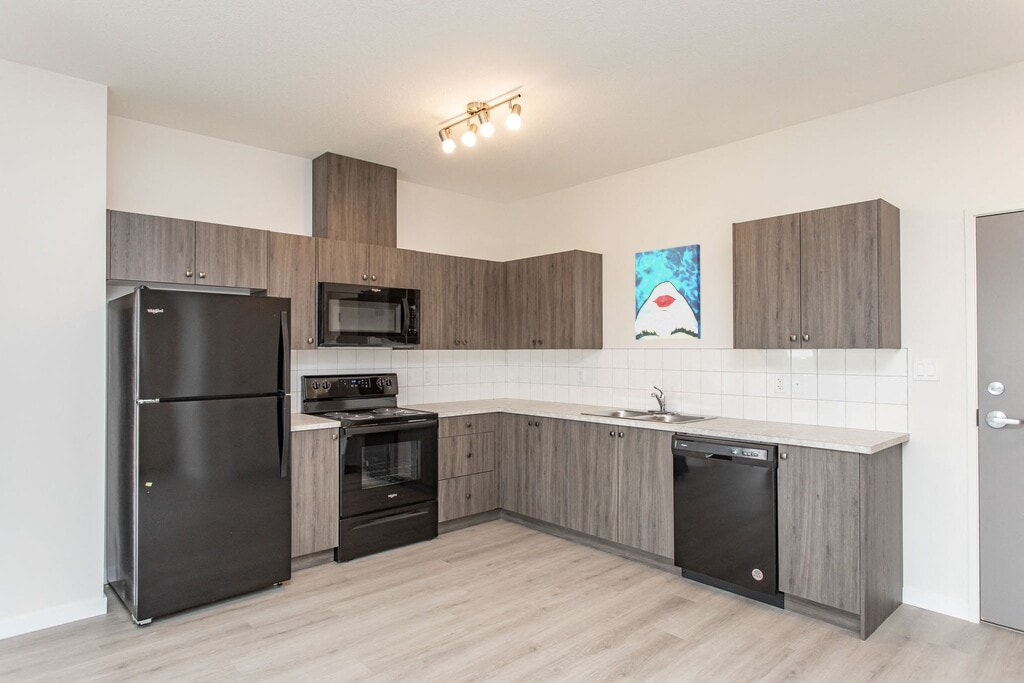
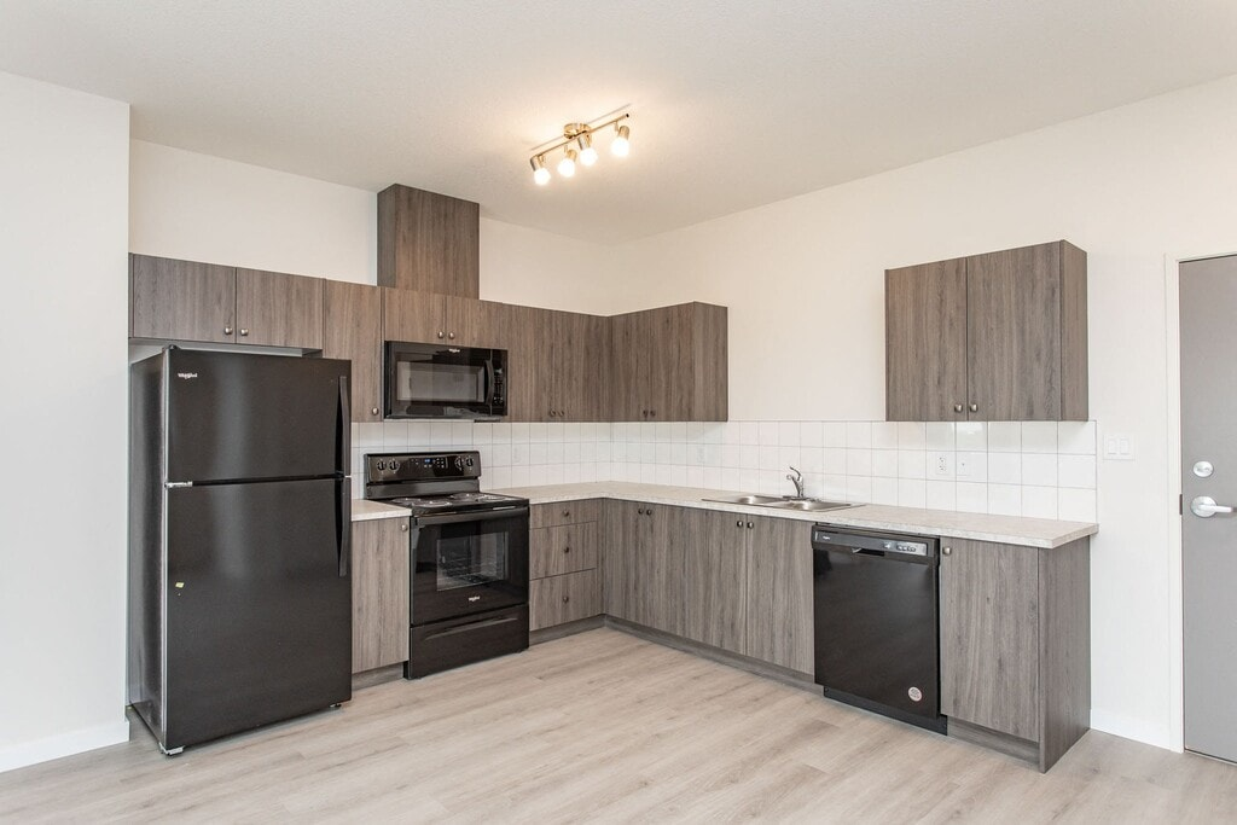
- wall art (666, 294)
